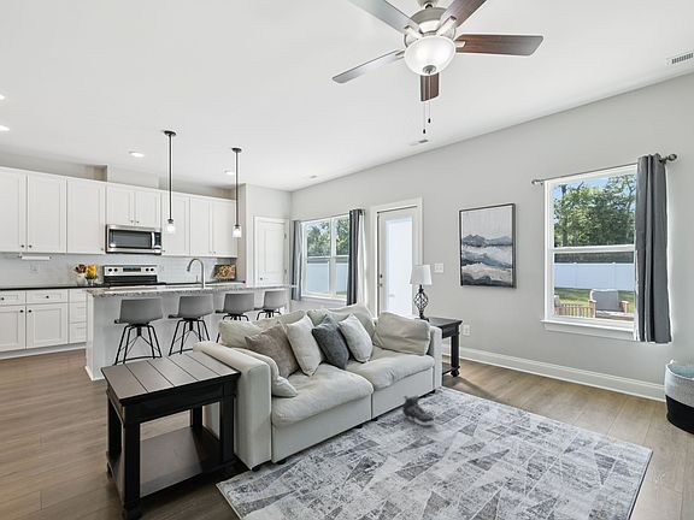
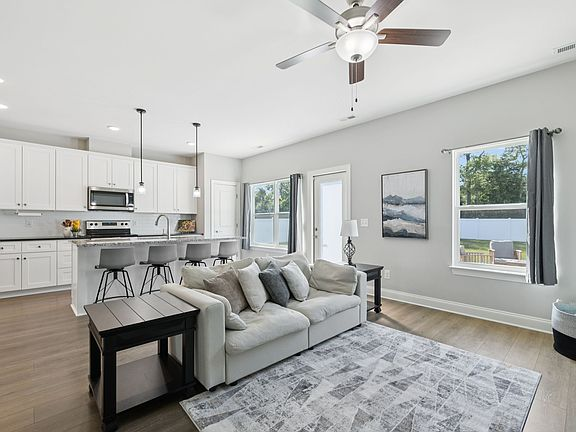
- sneaker (417, 408)
